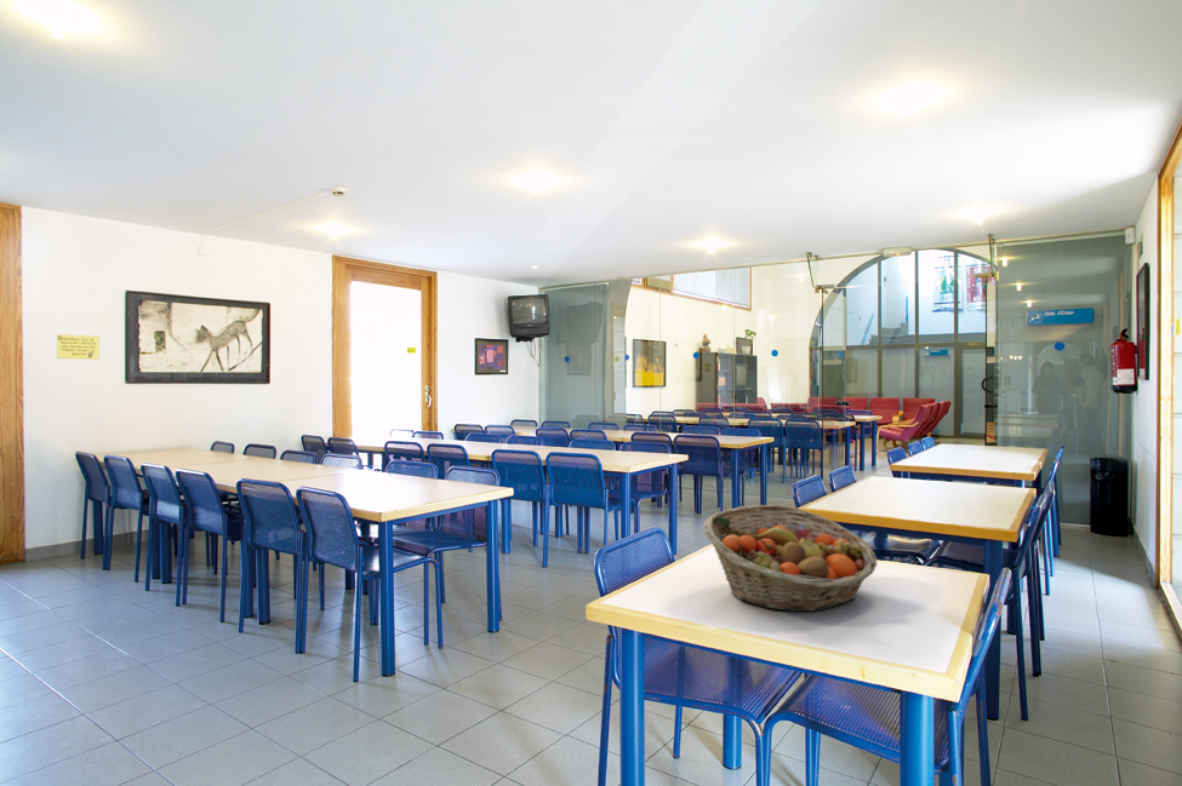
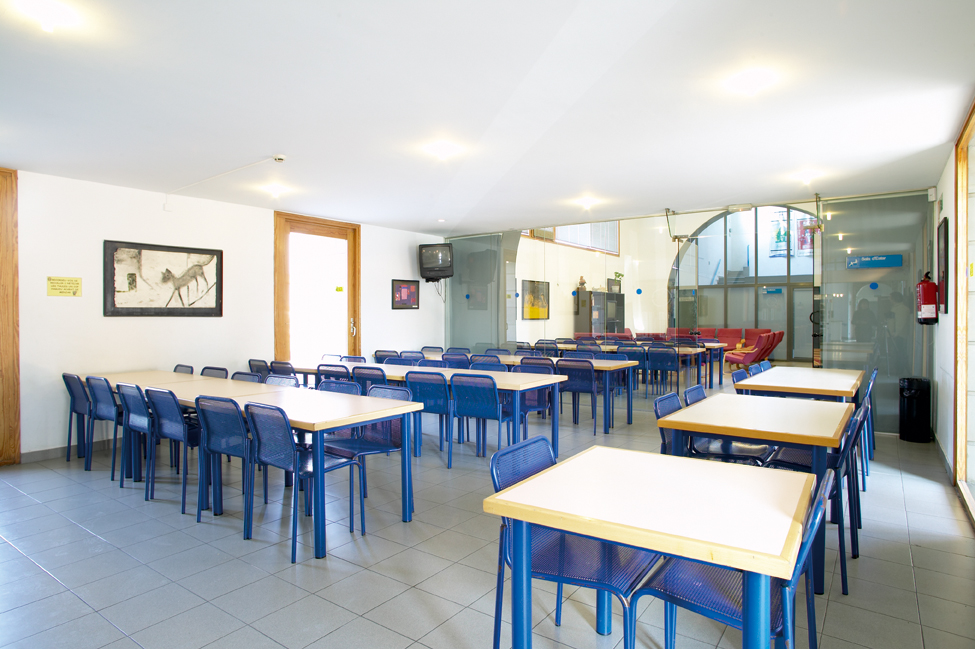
- fruit basket (788, 553)
